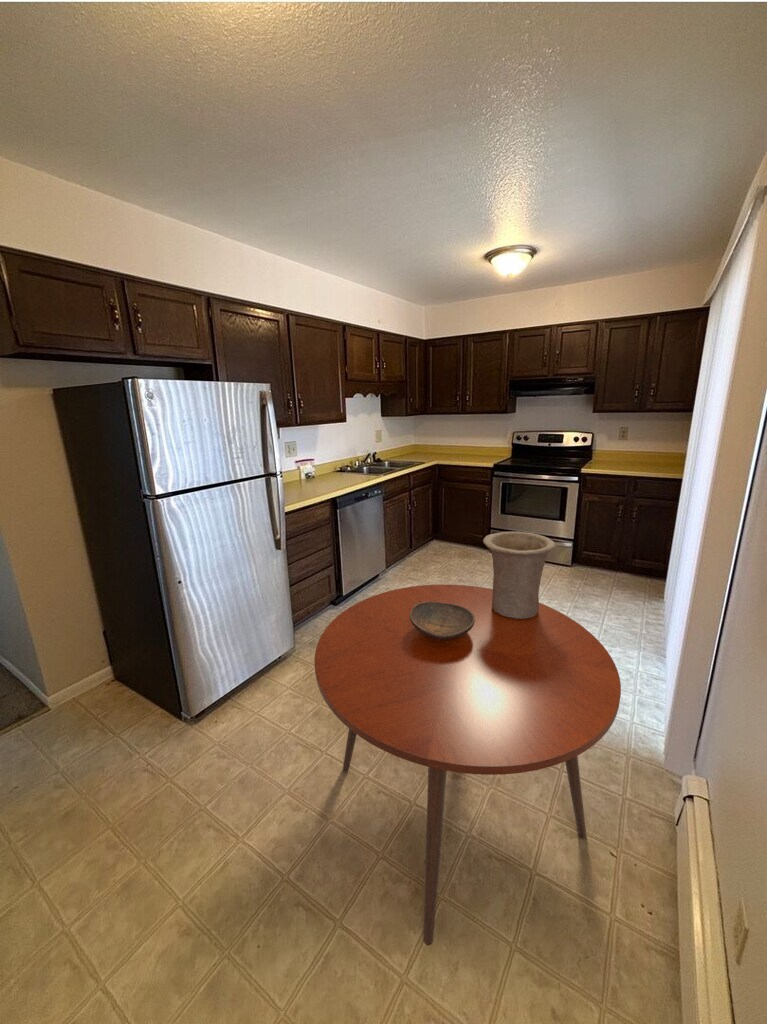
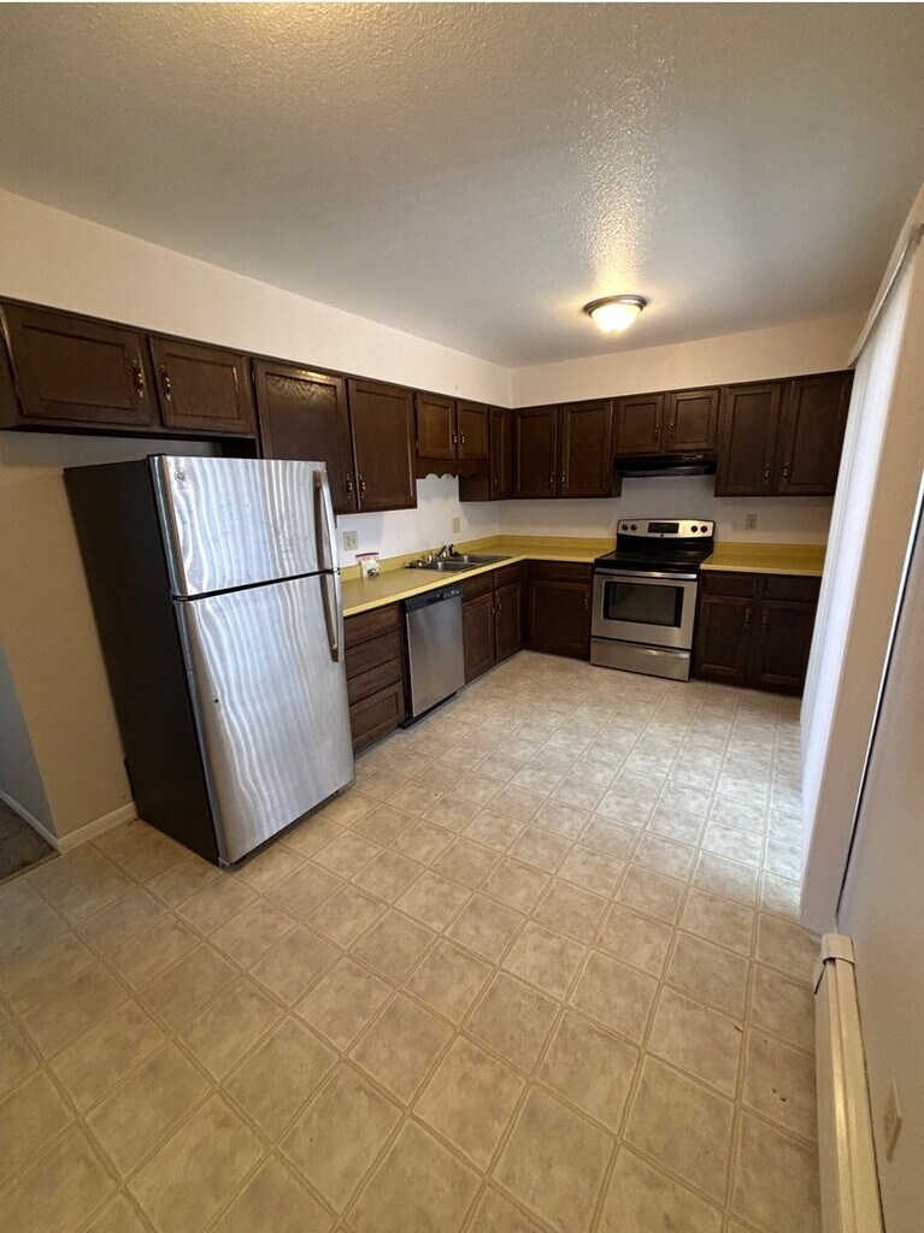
- vase (516, 574)
- dining table (455, 726)
- decorative bowl (442, 622)
